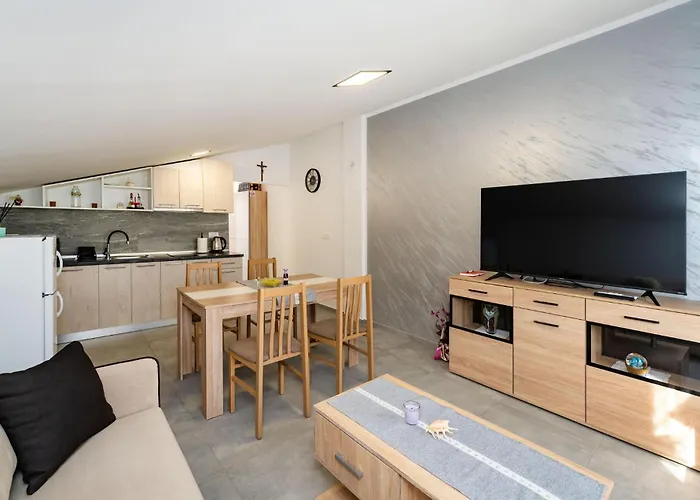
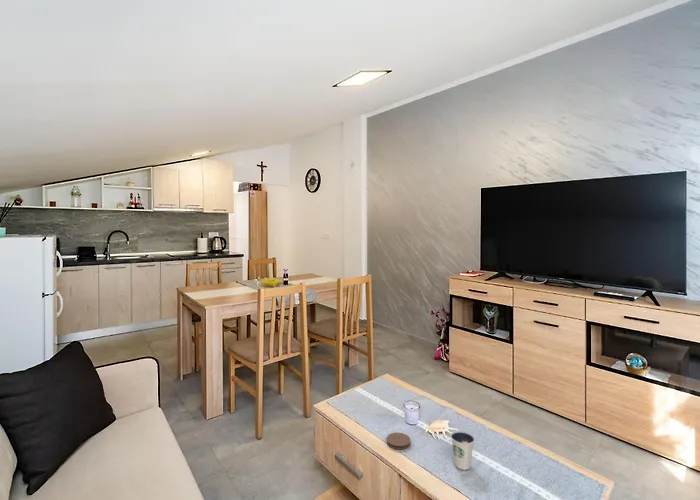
+ coaster (398, 440)
+ dixie cup (462, 451)
